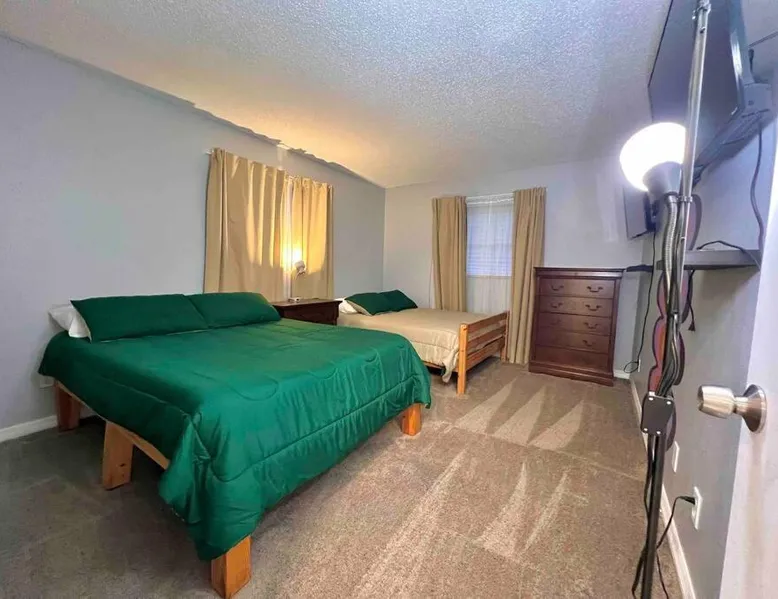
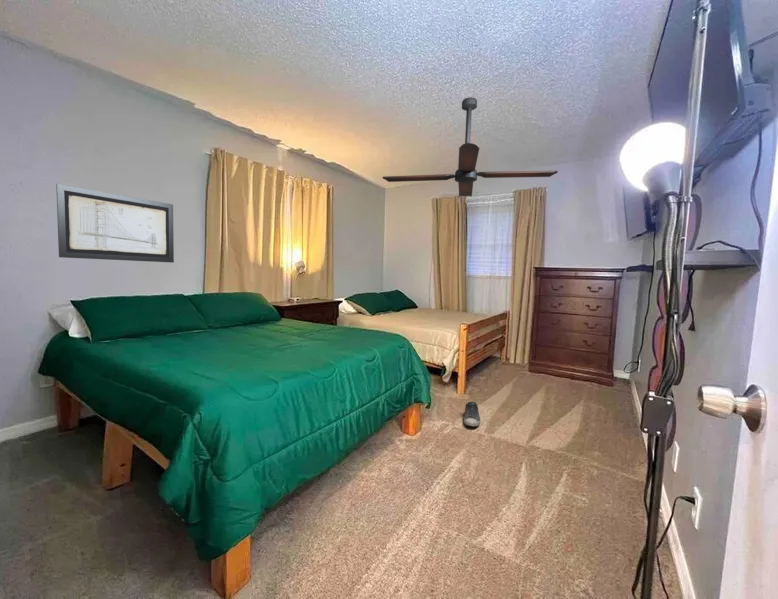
+ ceiling fan (467, 141)
+ shoe (471, 412)
+ wall art (122, 228)
